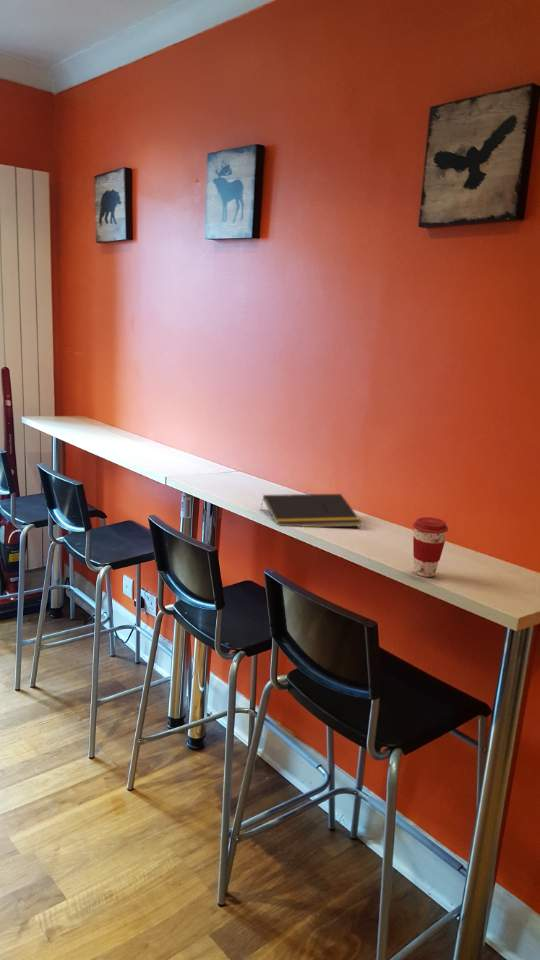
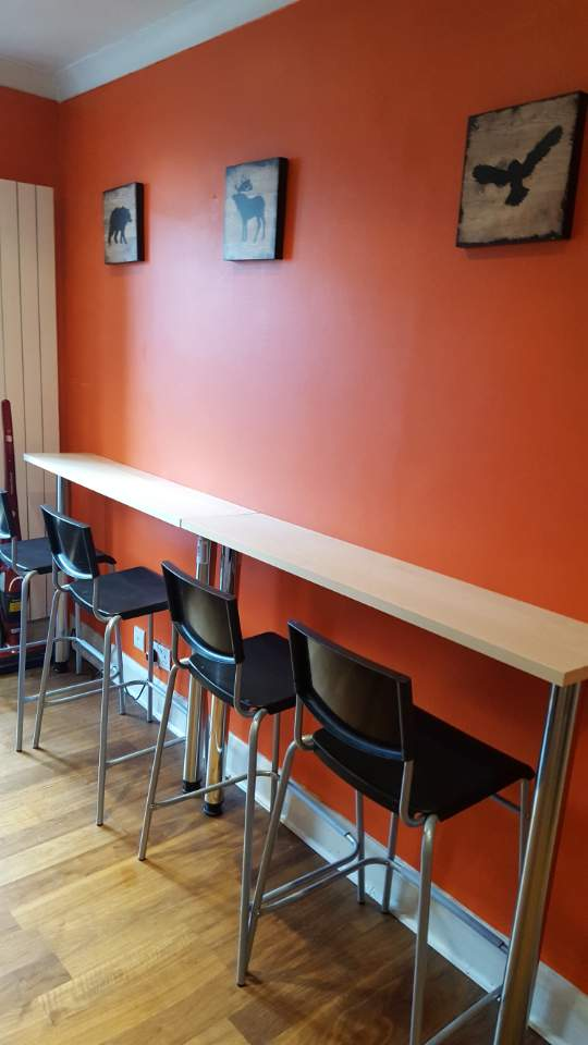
- notepad (311, 510)
- coffee cup (427, 547)
